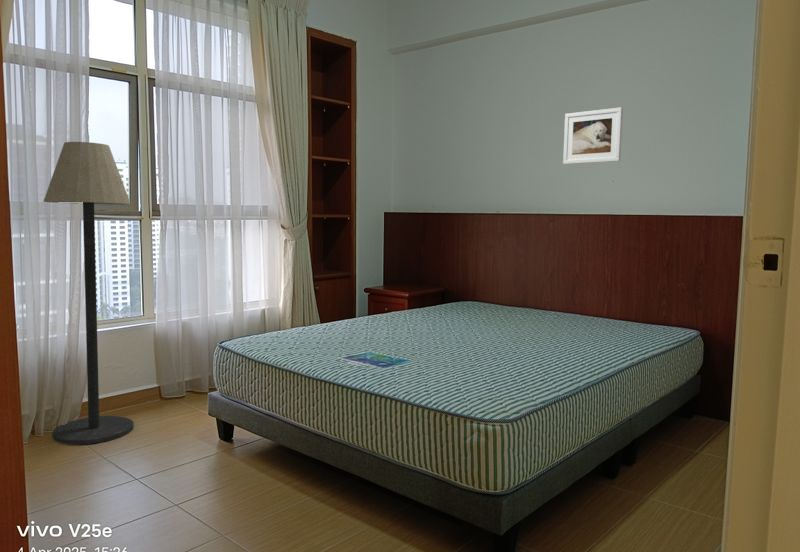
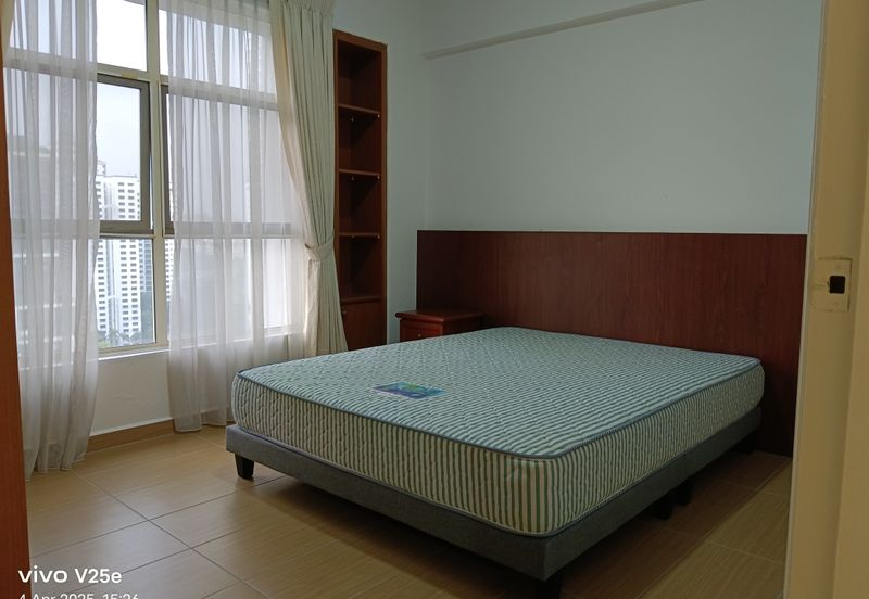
- floor lamp (90, 290)
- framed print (591, 136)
